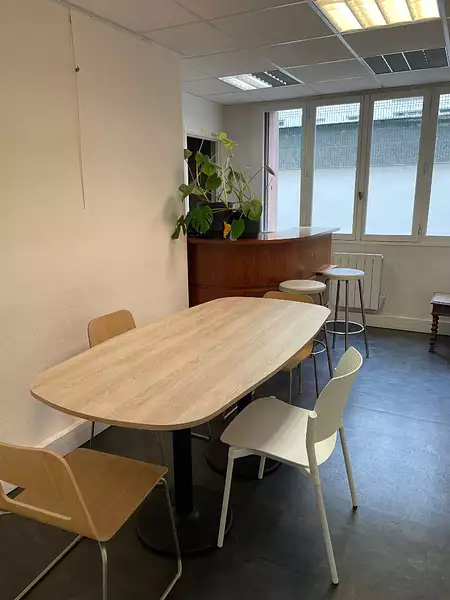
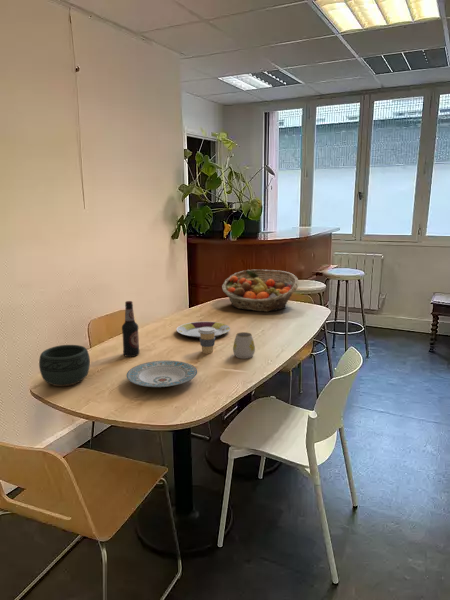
+ mug (244, 344)
+ bowl (65, 365)
+ fruit basket (259, 289)
+ plate (162, 376)
+ plate (201, 327)
+ coffee cup (207, 340)
+ bottle (130, 328)
